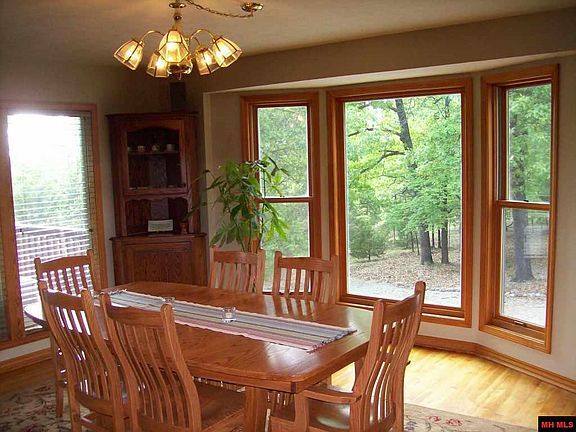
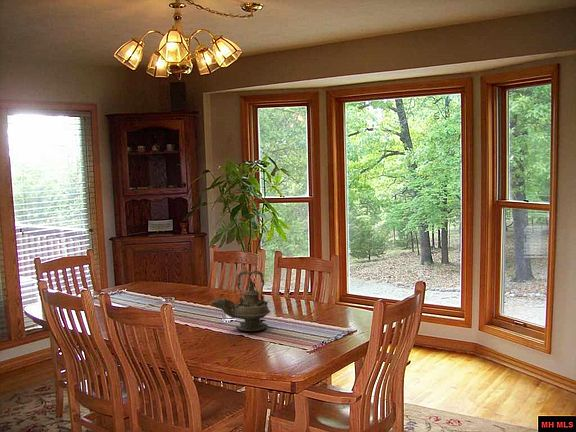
+ teapot (240, 300)
